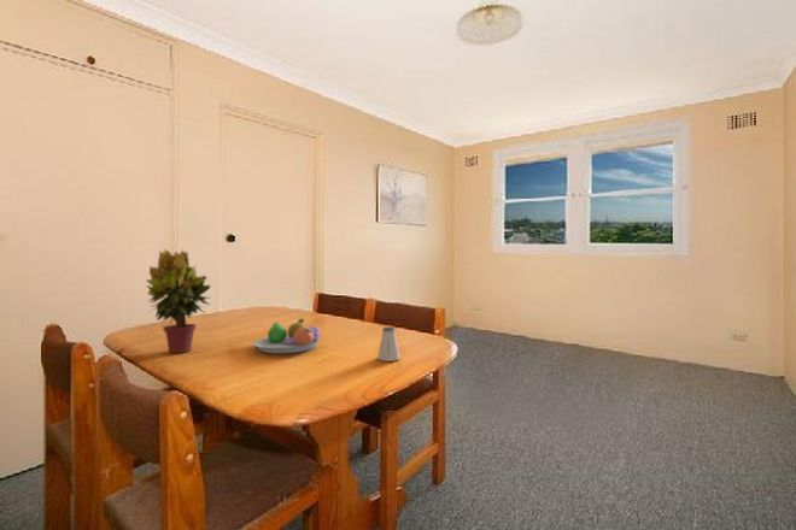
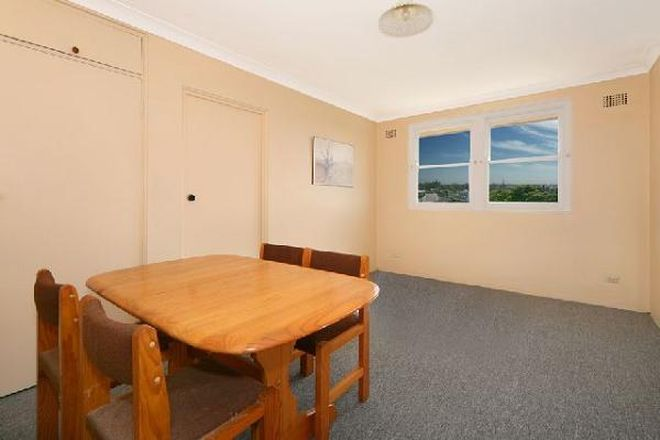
- potted plant (178, 299)
- saltshaker (388, 342)
- fruit bowl (286, 334)
